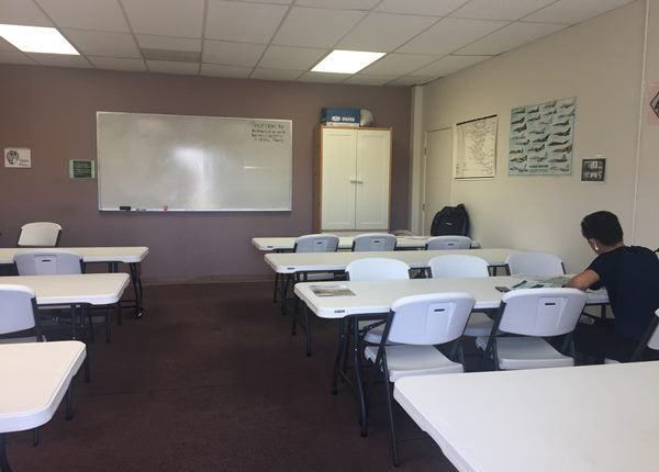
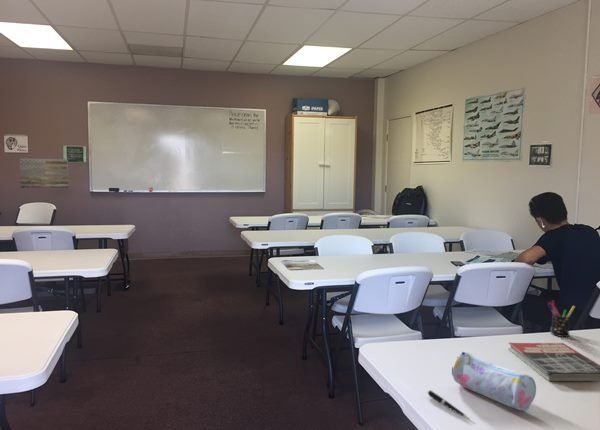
+ book (556, 360)
+ pen holder (560, 318)
+ wall art (44, 173)
+ pencil case (492, 379)
+ pen (448, 404)
